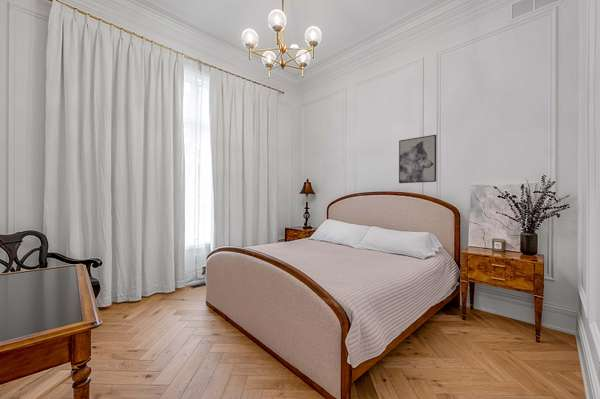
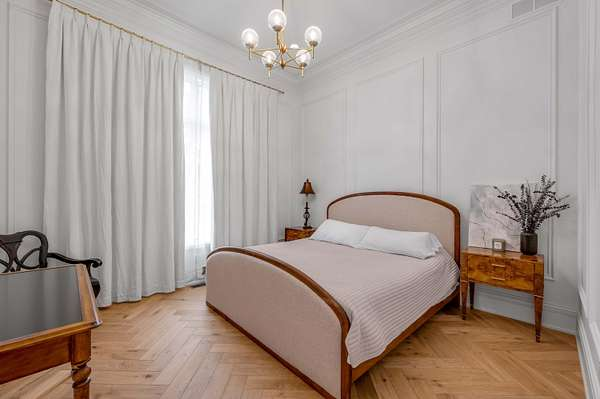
- wall art (416, 160)
